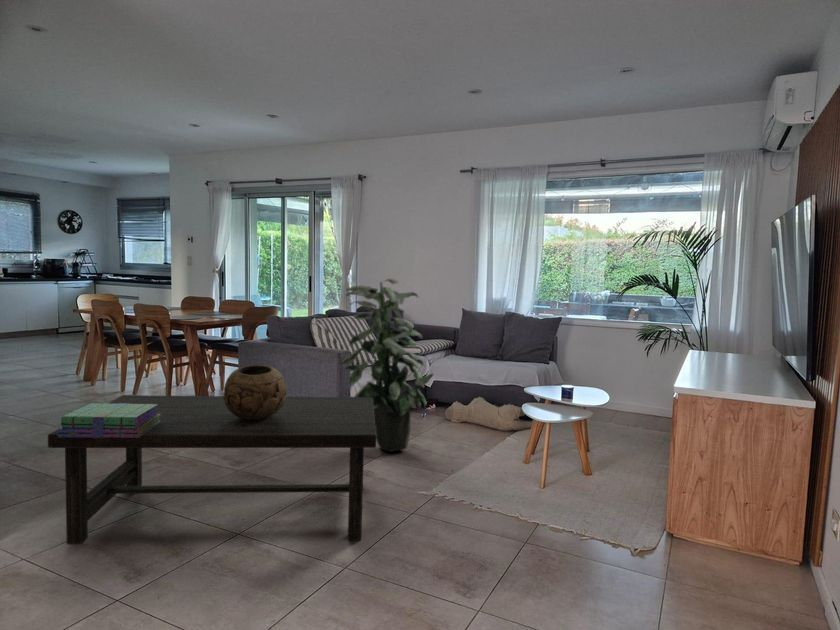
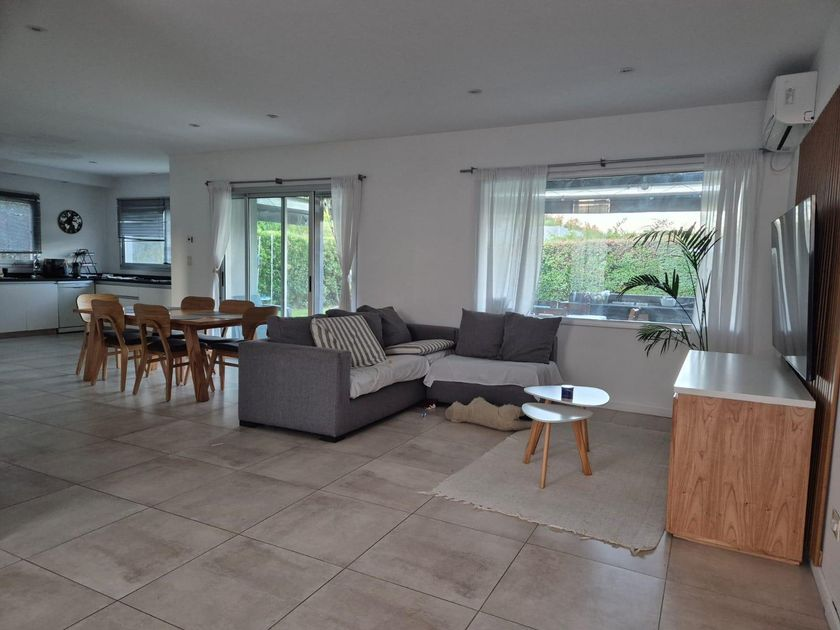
- stack of books (112, 419)
- indoor plant (385, 364)
- coffee table (235, 447)
- decorative bowl (255, 392)
